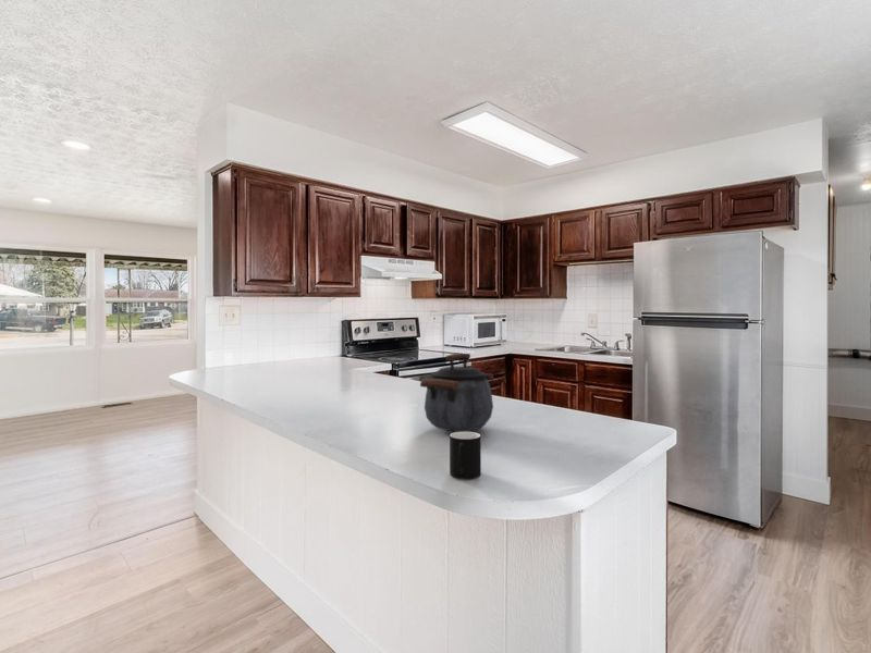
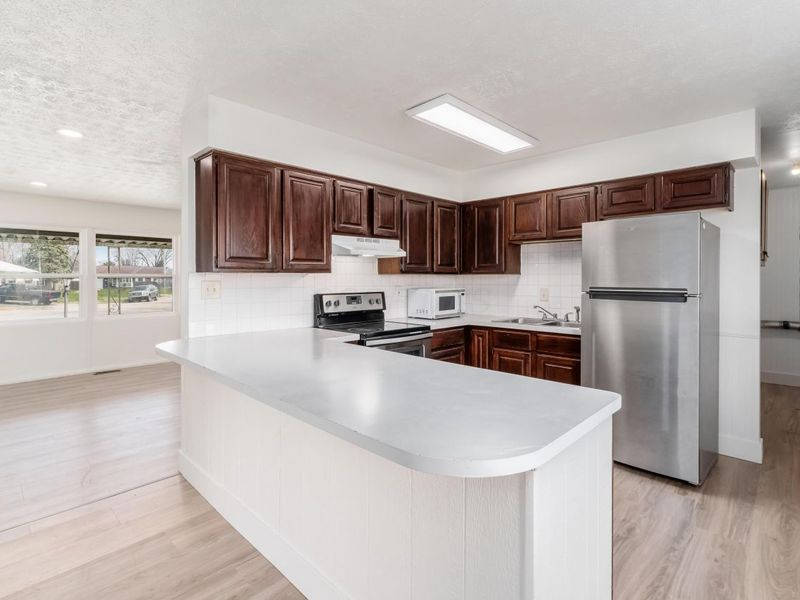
- kettle (458, 391)
- cup (463, 456)
